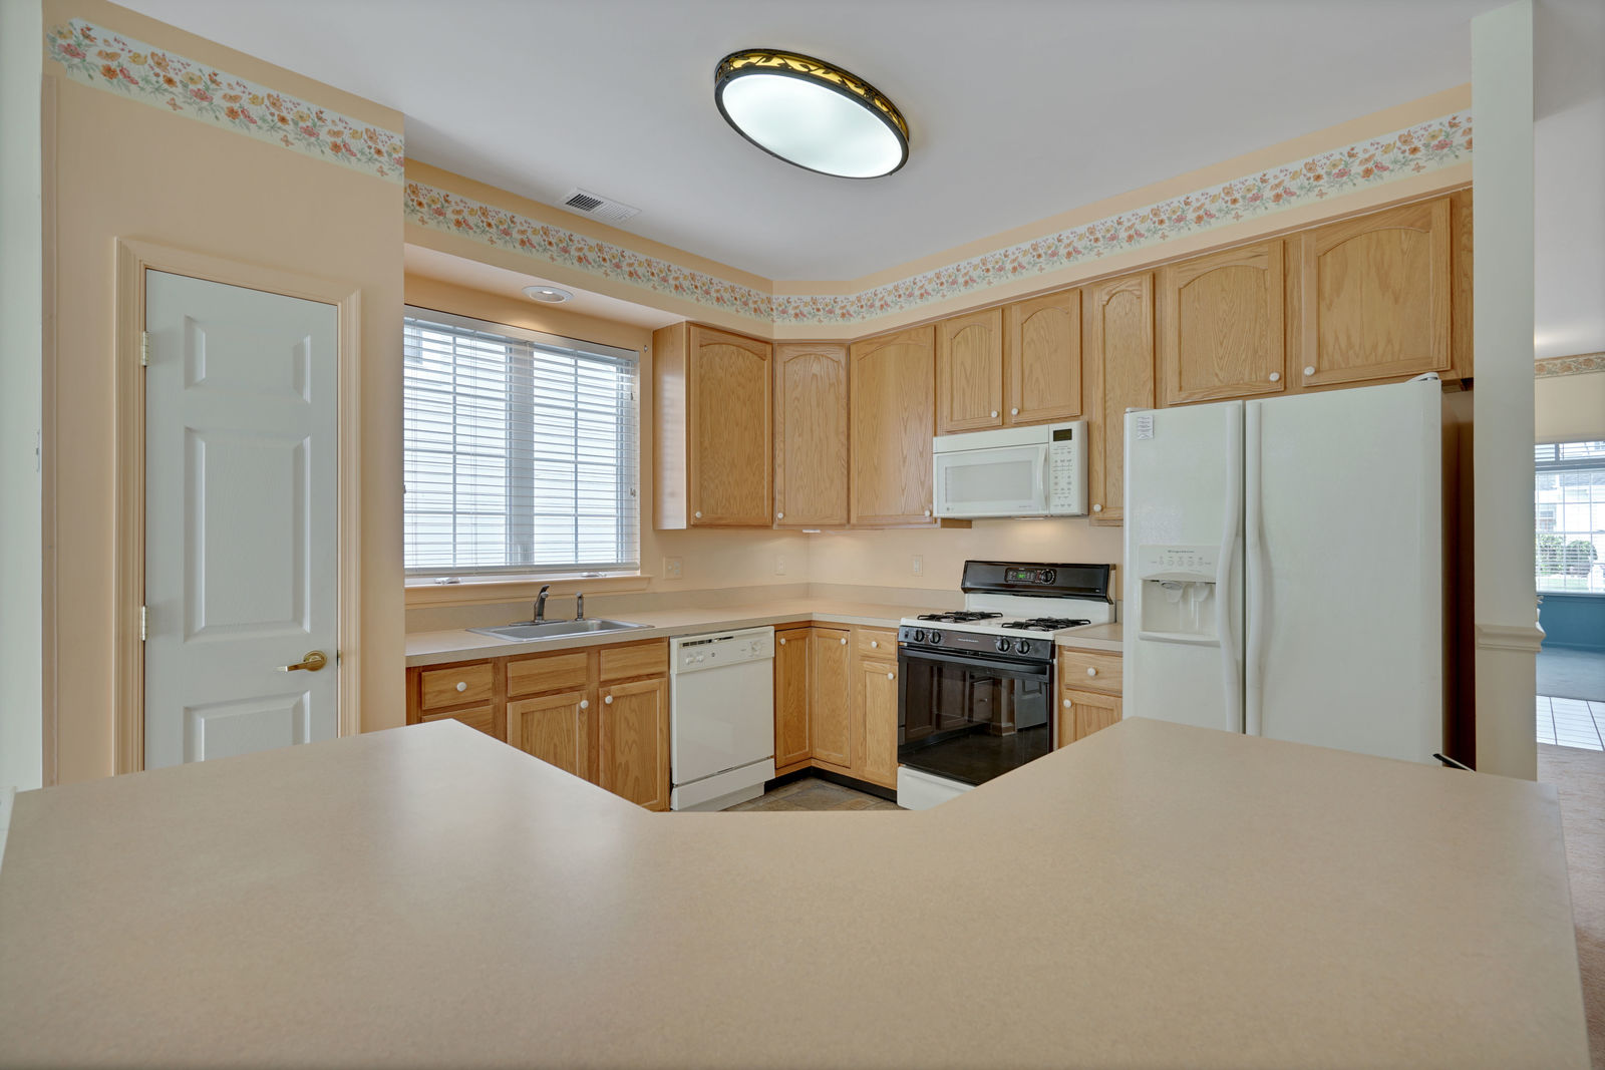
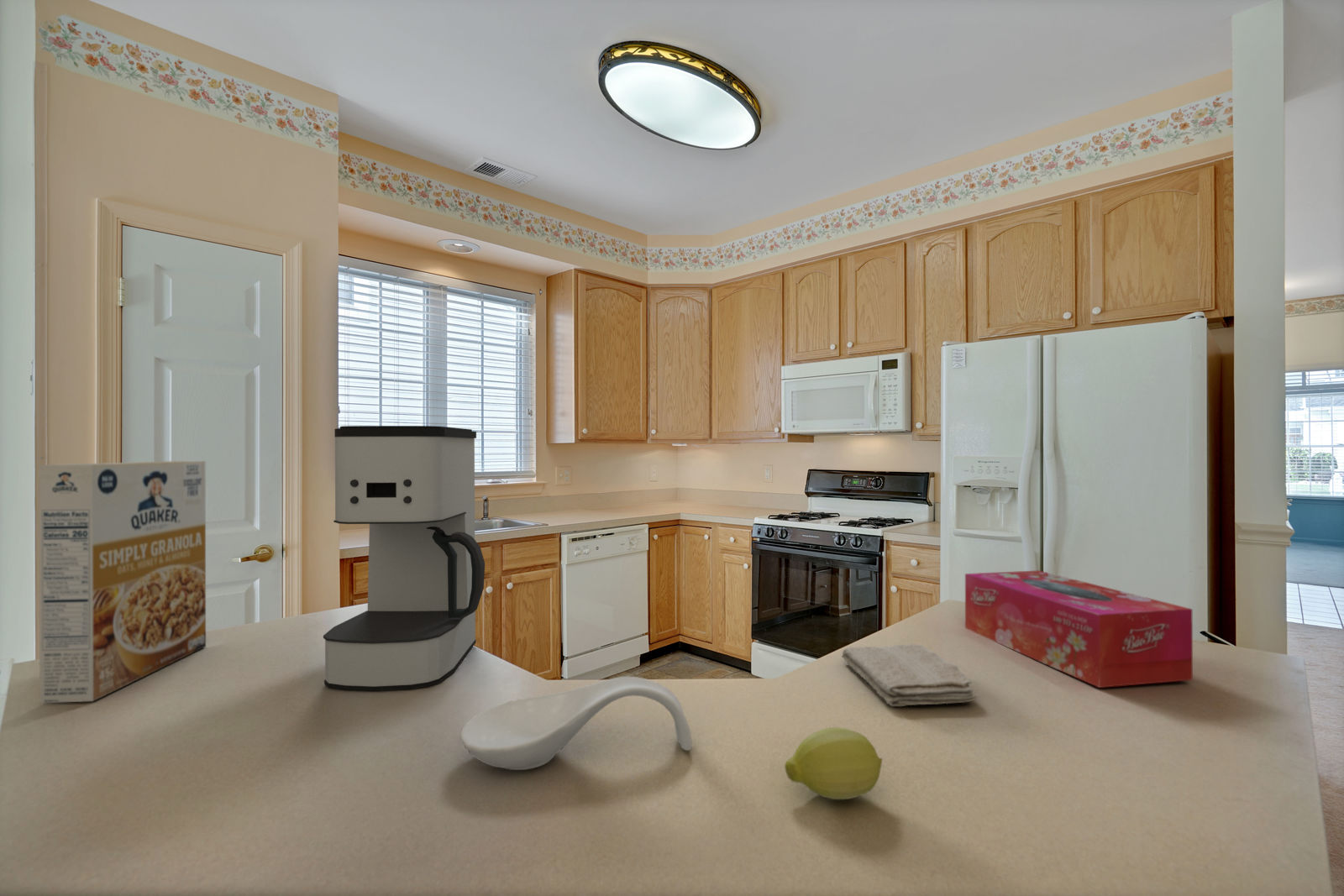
+ spoon rest (578, 718)
+ washcloth (904, 670)
+ fruit (835, 763)
+ cereal box (133, 567)
+ coffee maker (415, 545)
+ tissue box (1064, 620)
